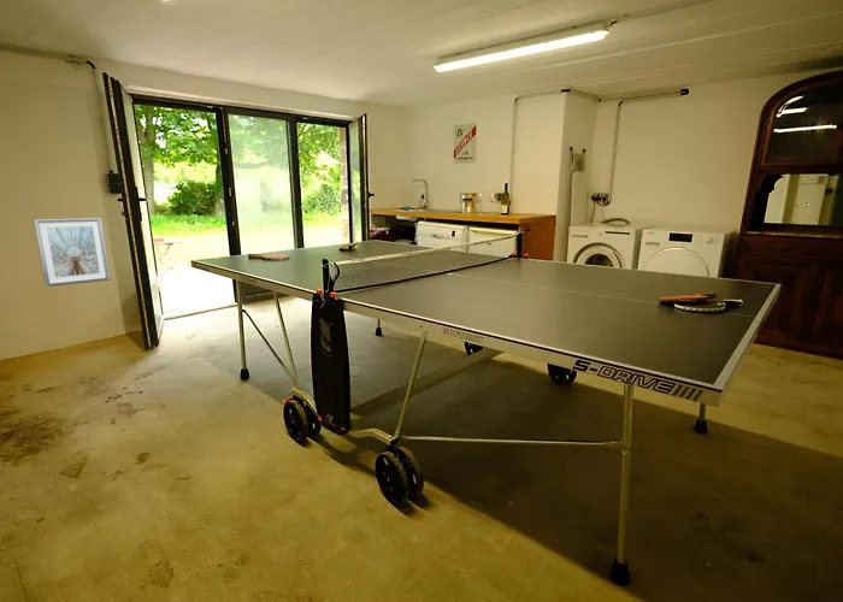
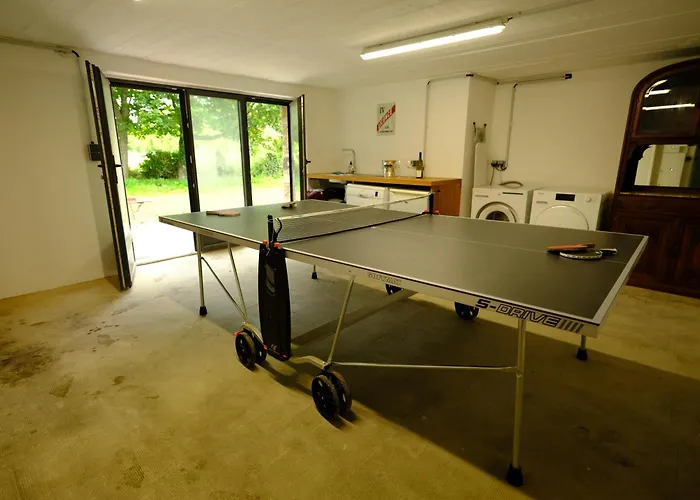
- picture frame (73, 250)
